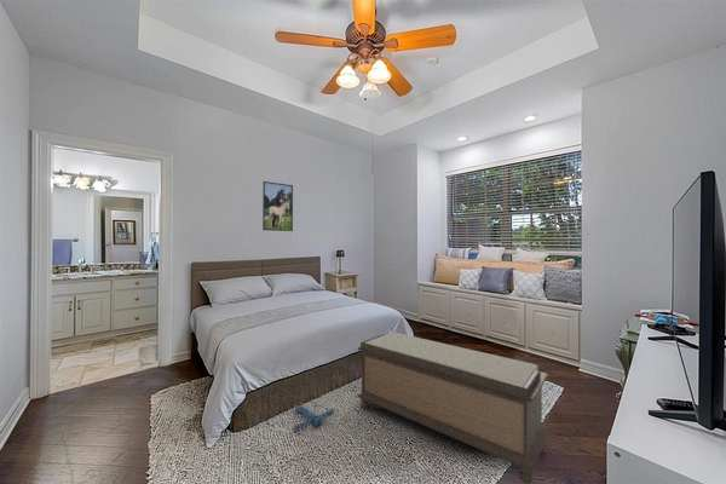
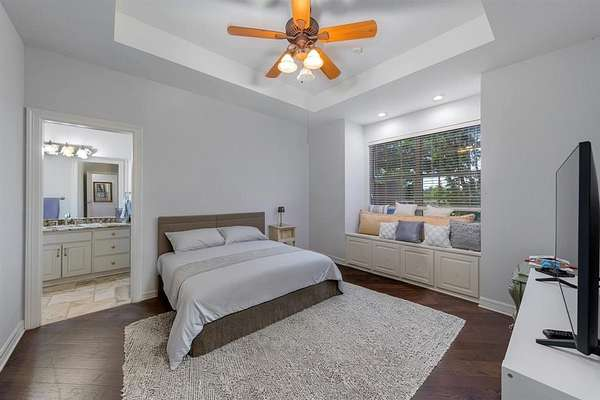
- plush toy (309, 413)
- bench (442, 388)
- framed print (278, 207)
